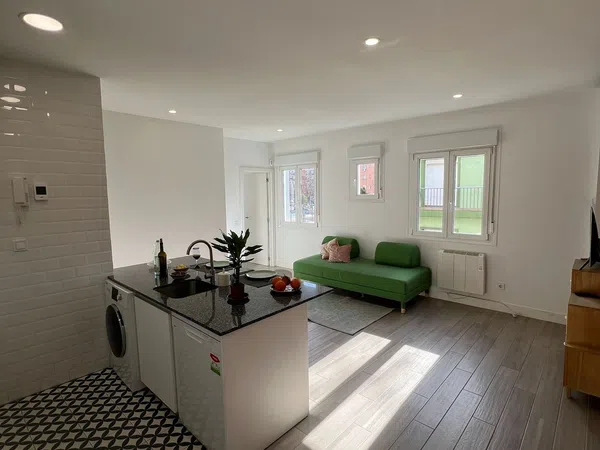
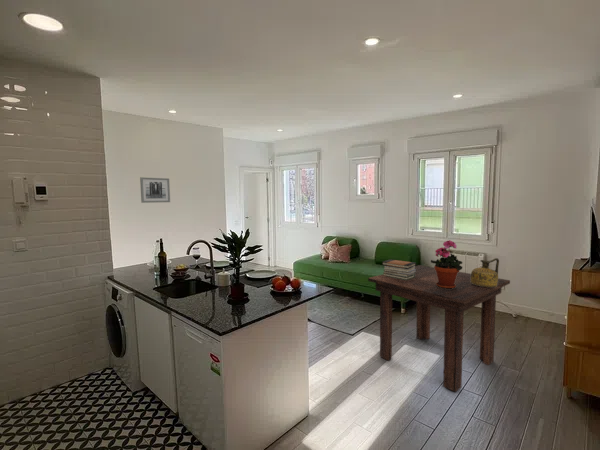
+ book stack (398, 269)
+ wall art (155, 190)
+ dining table (429, 319)
+ ceramic jug (484, 270)
+ potted plant (446, 263)
